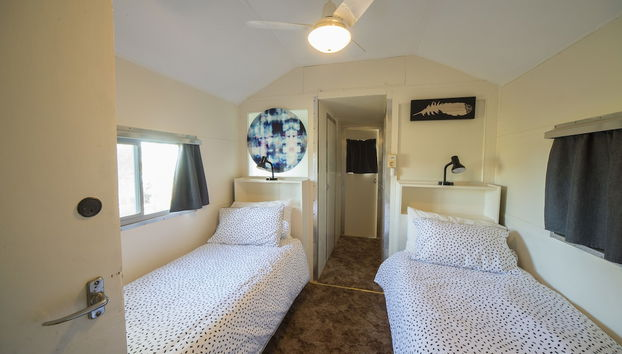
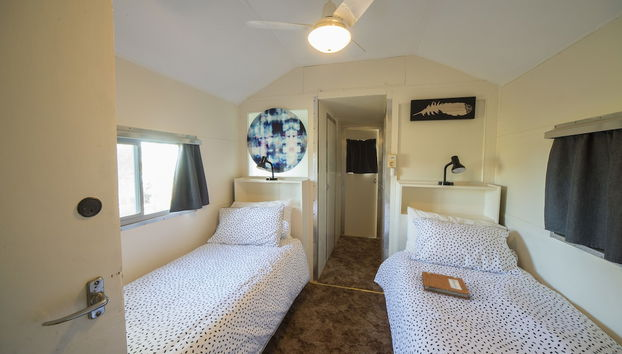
+ notebook (444, 283)
